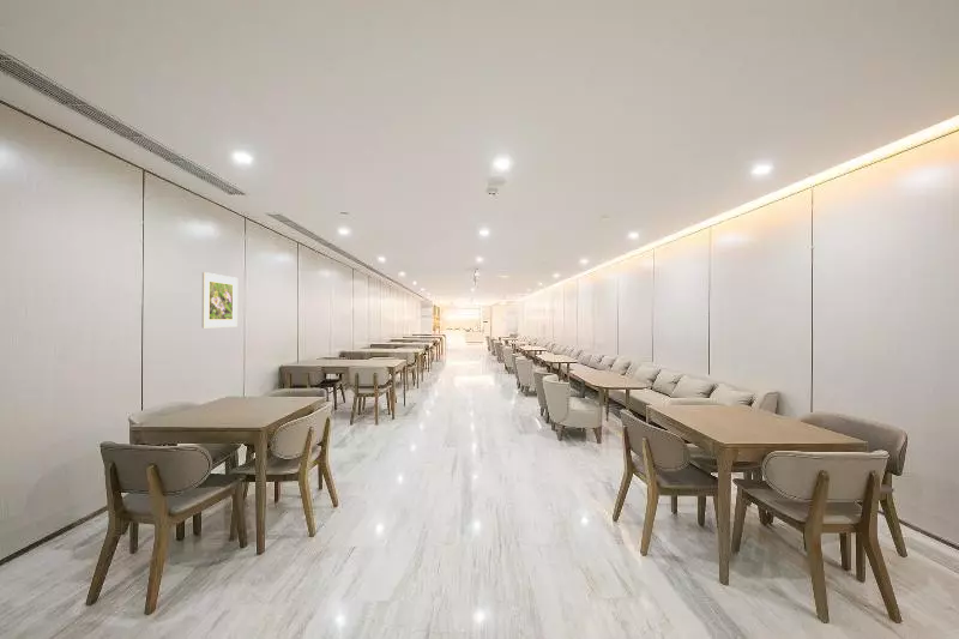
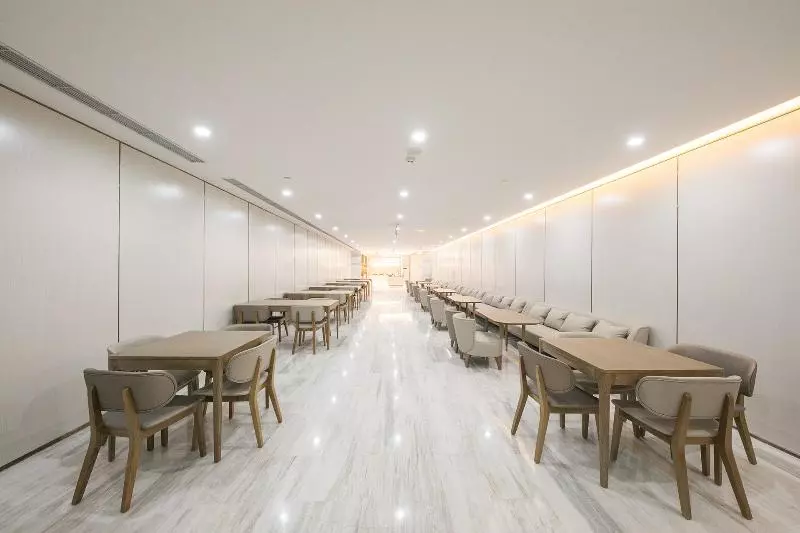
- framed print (221, 301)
